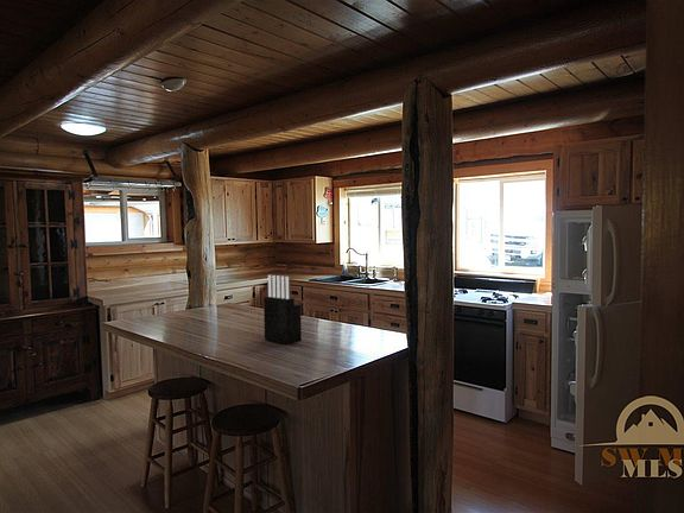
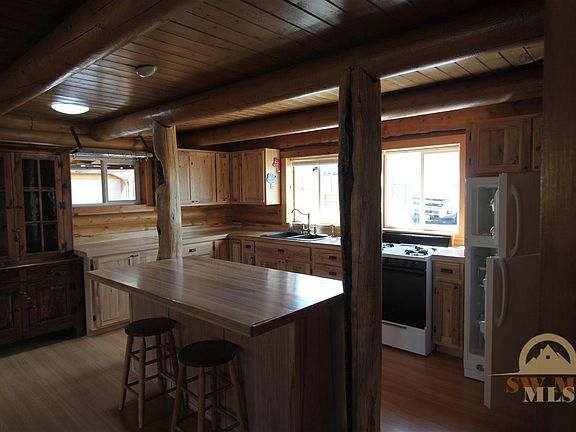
- knife block (284, 306)
